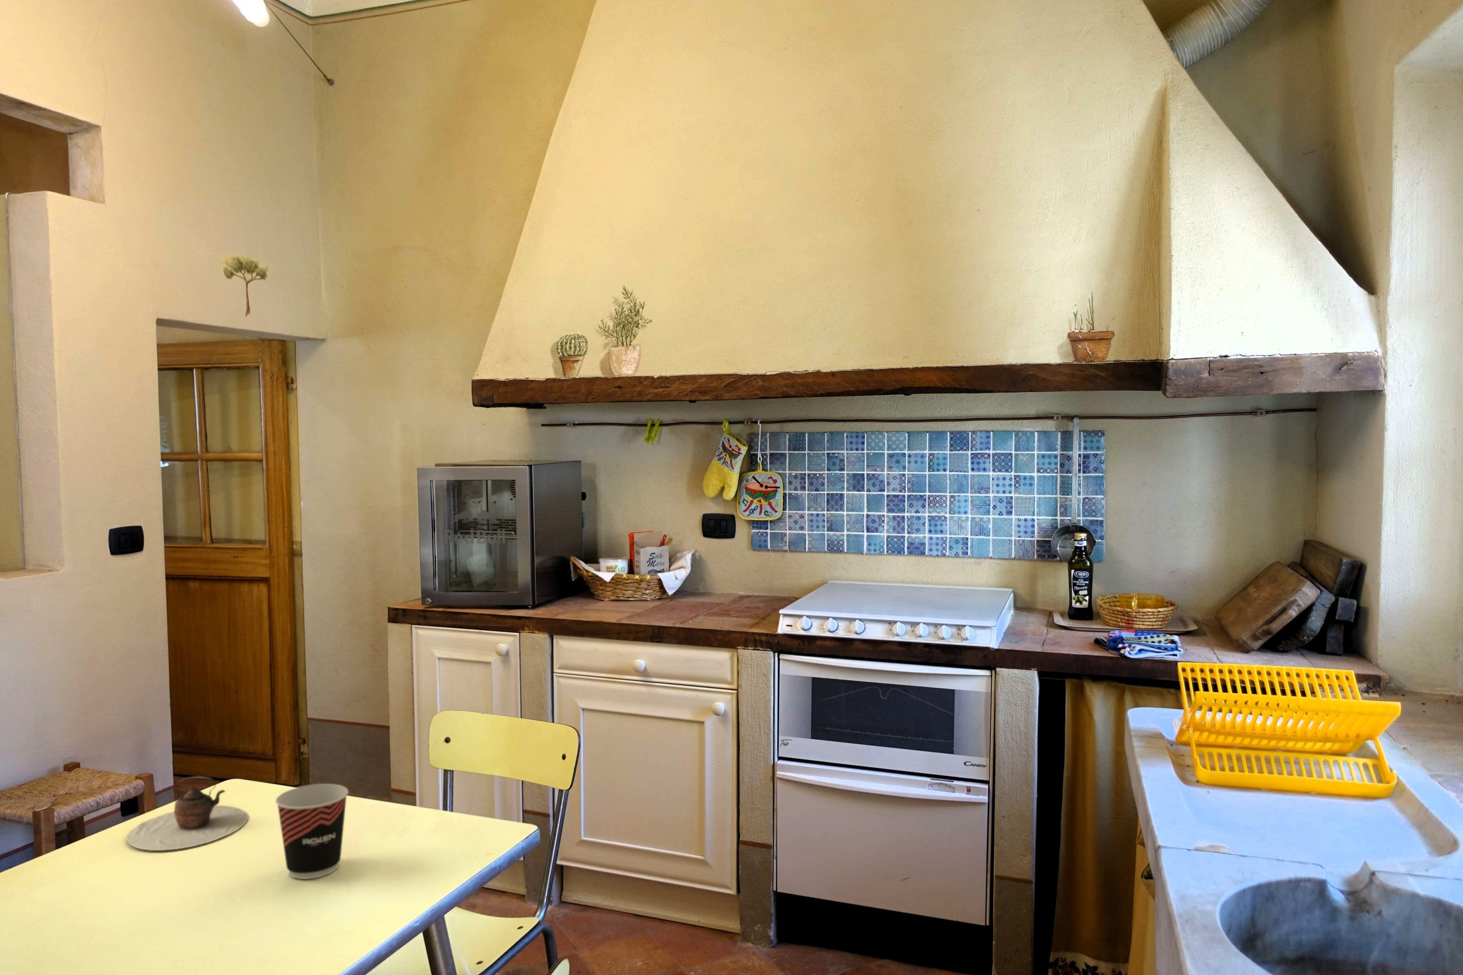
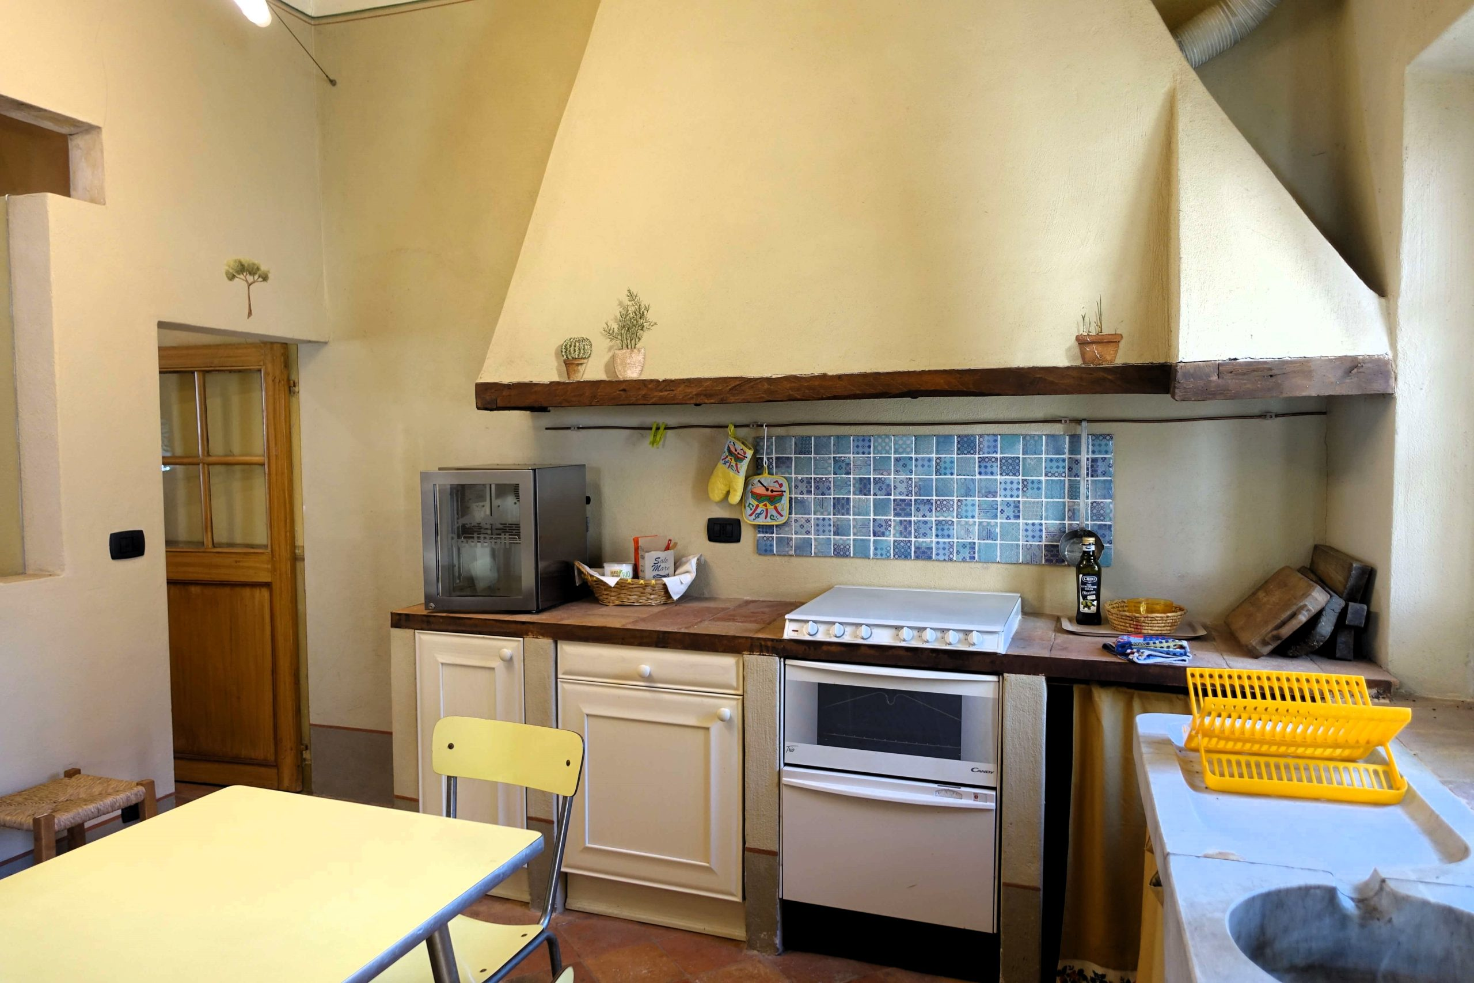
- teapot (188, 802)
- cup (314, 831)
